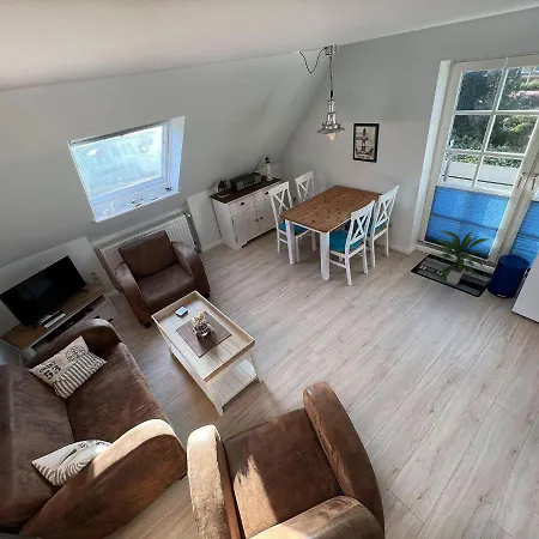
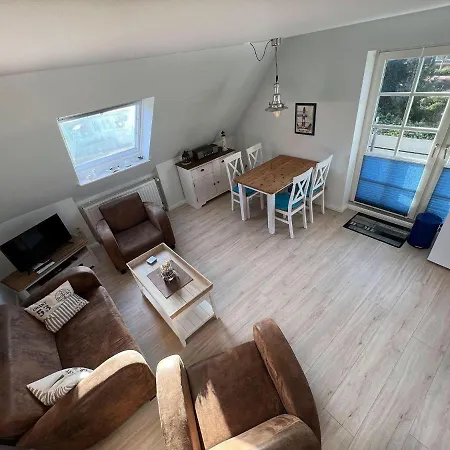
- indoor plant (456, 256)
